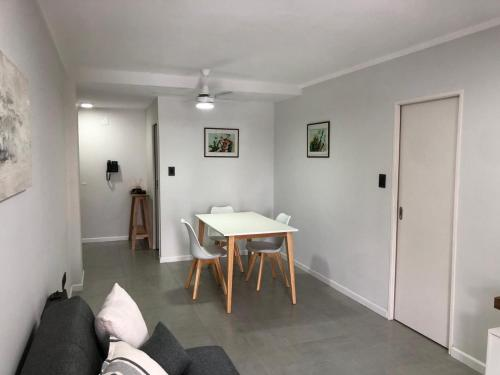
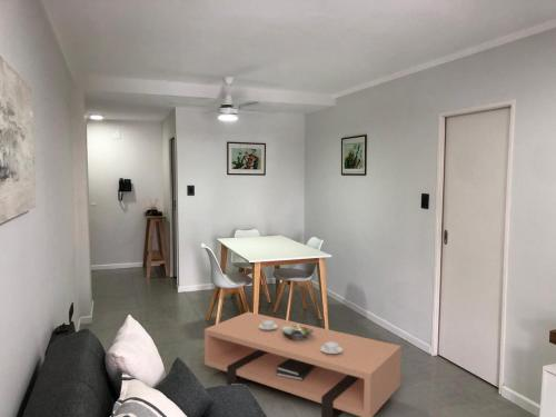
+ decorative bowl (300, 330)
+ coffee table (297, 358)
